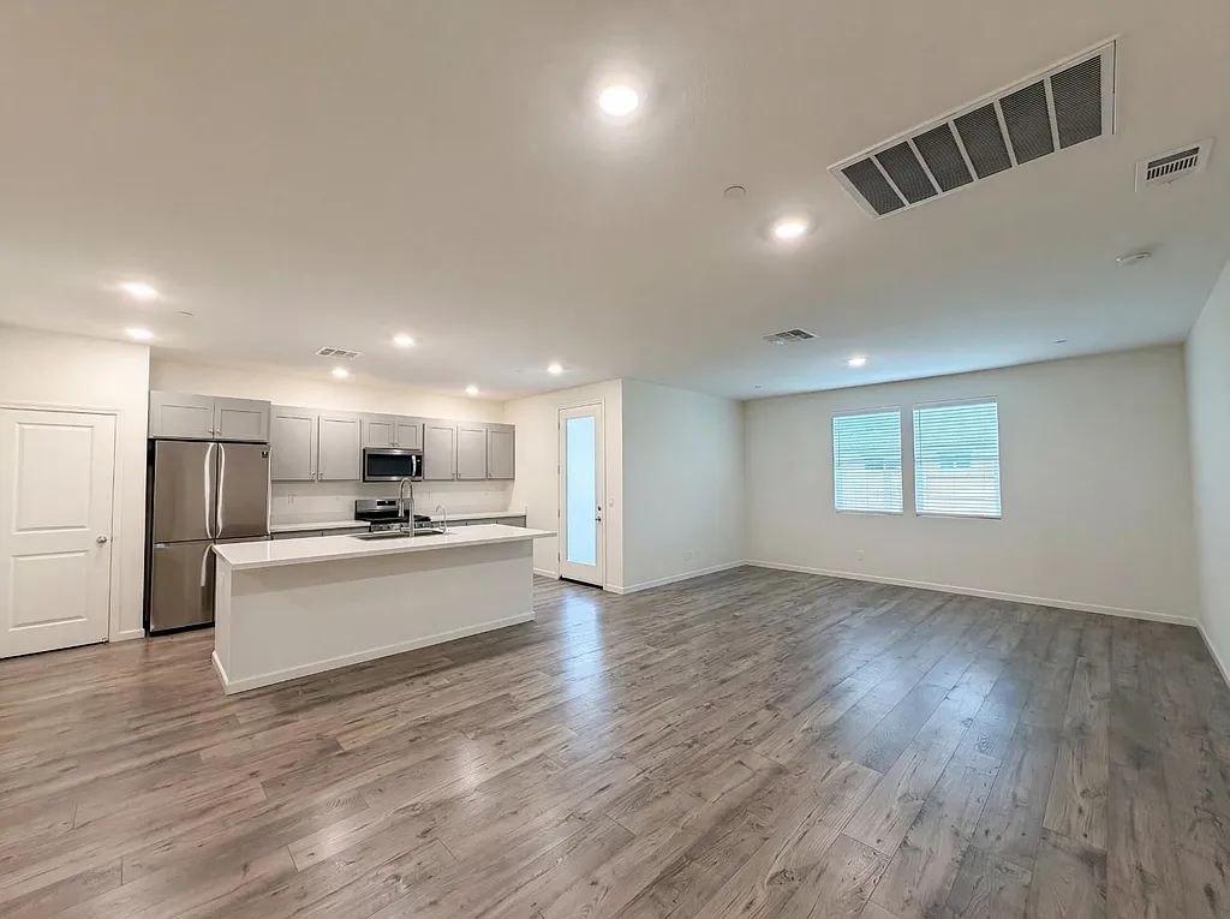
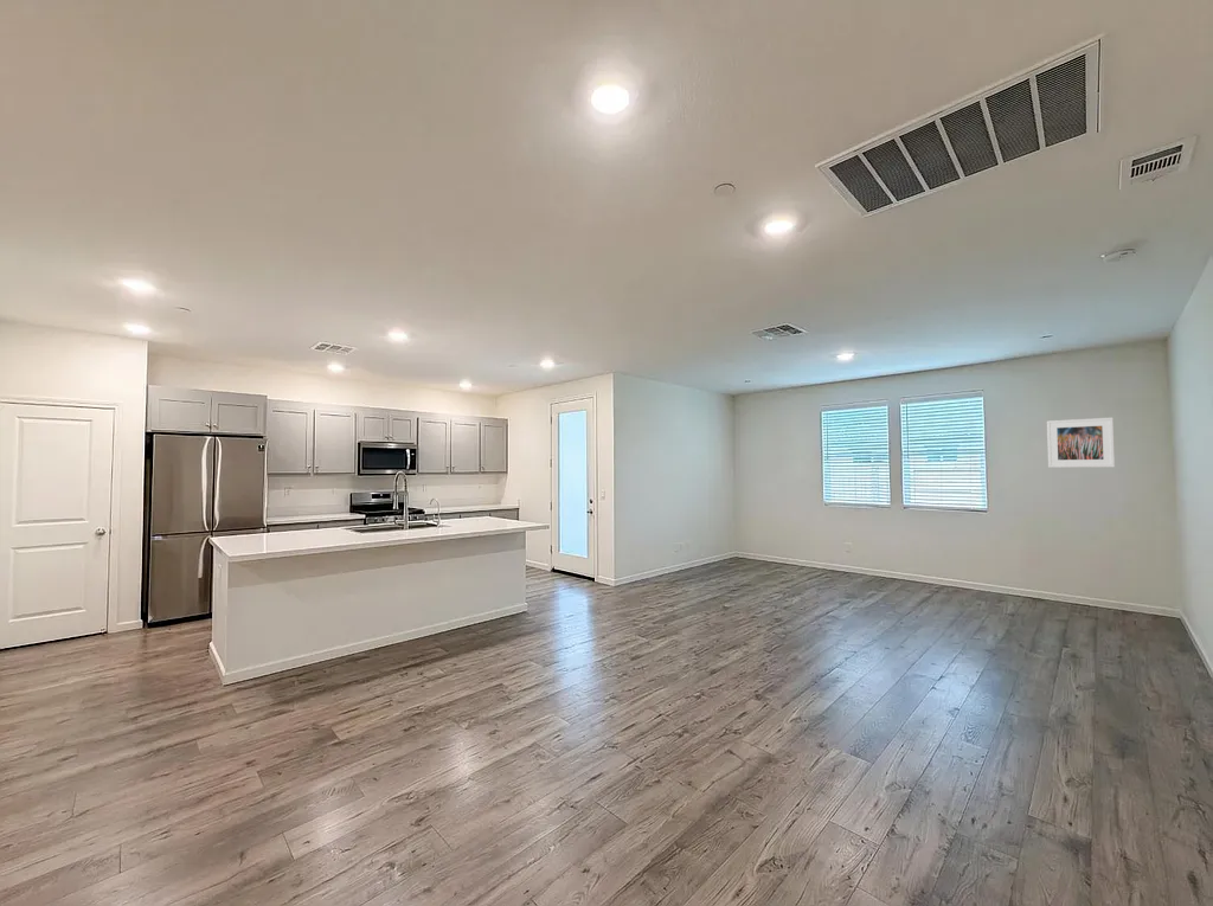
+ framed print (1079, 443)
